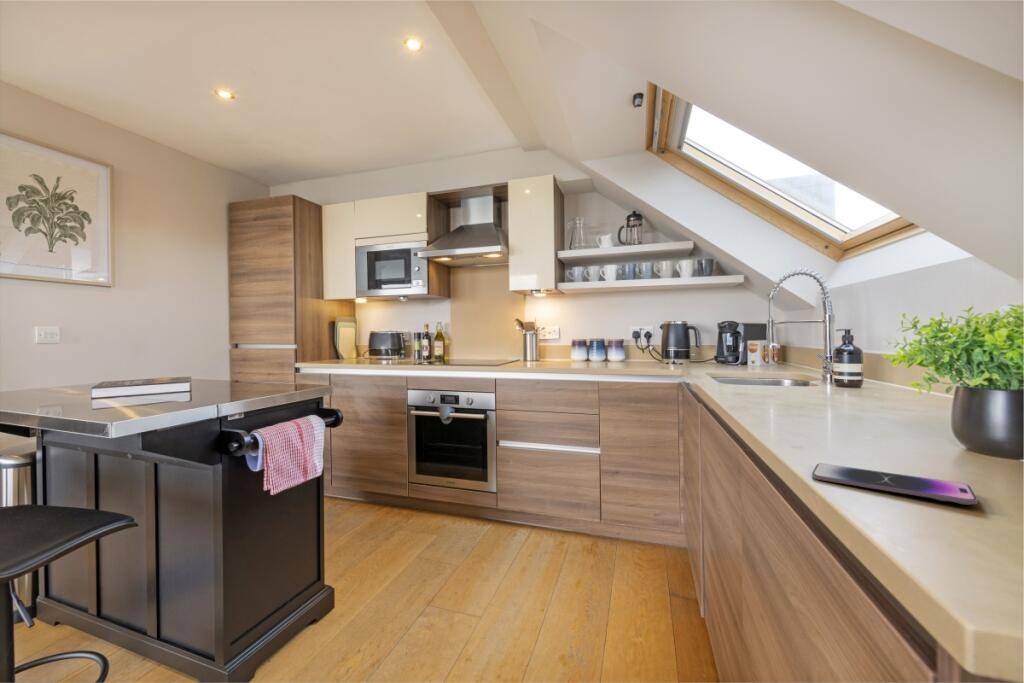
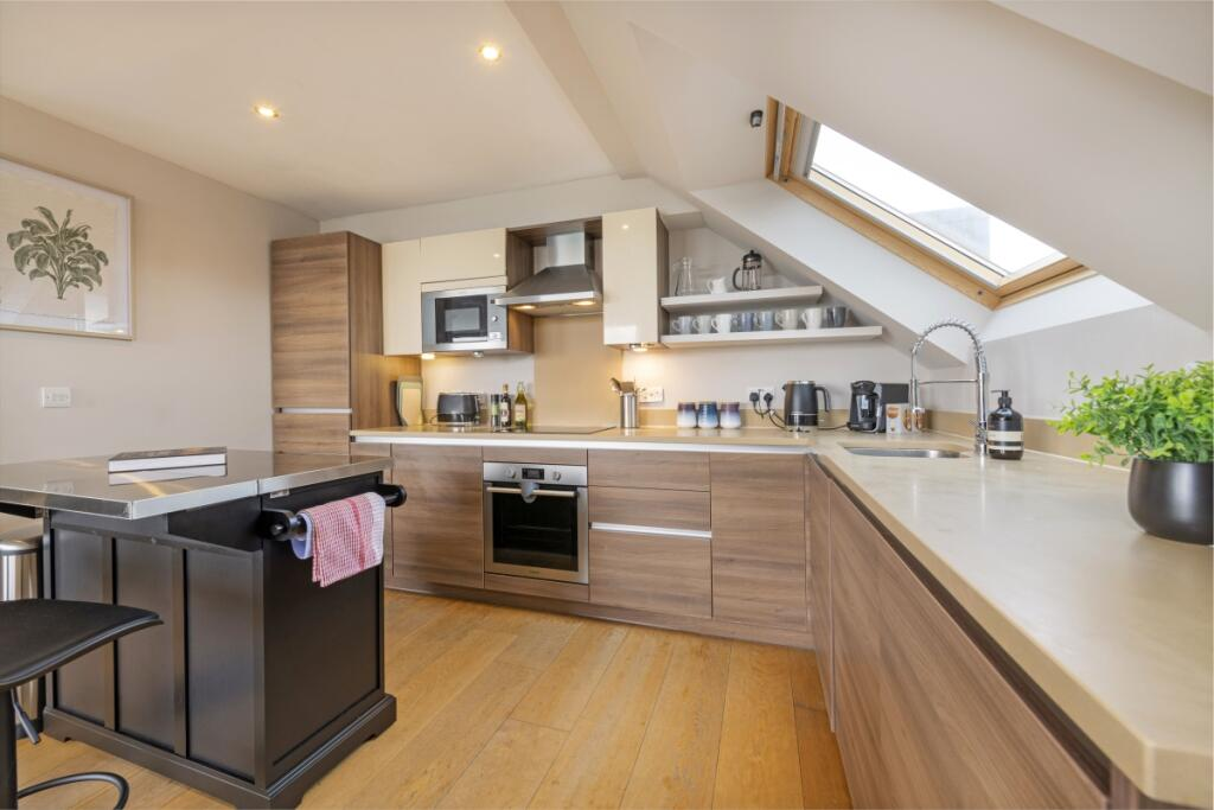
- smartphone (886, 481)
